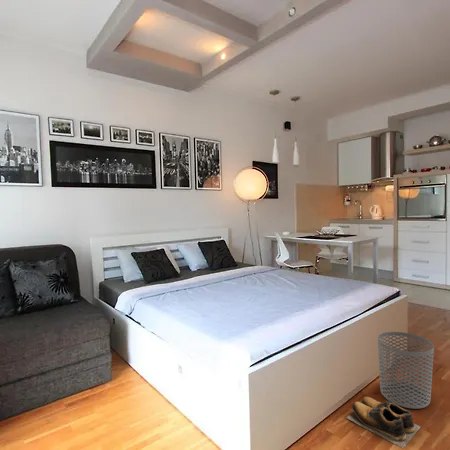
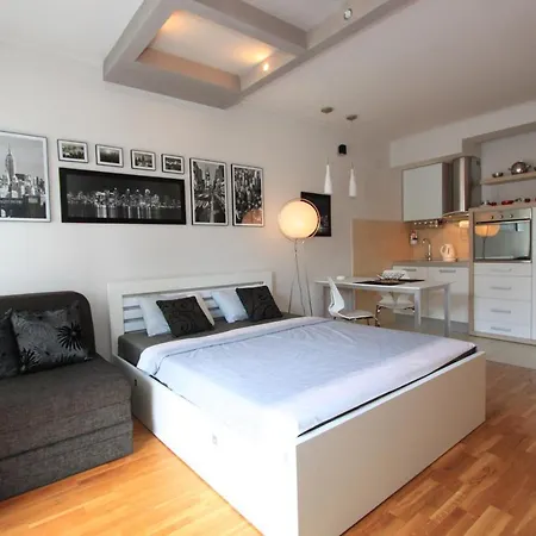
- waste bin (404, 368)
- shoes (382, 413)
